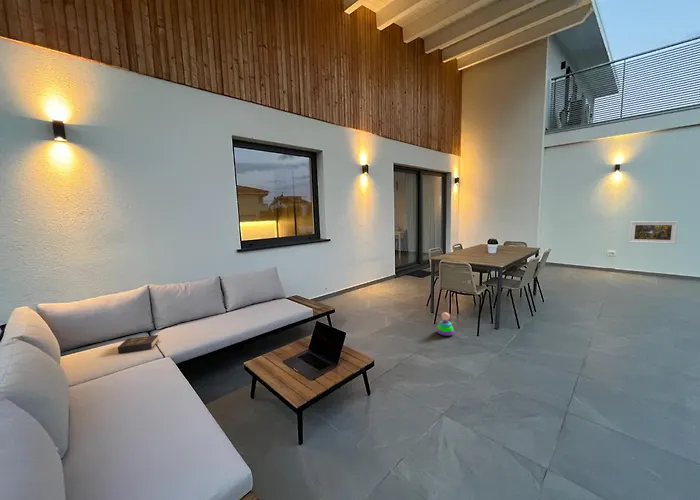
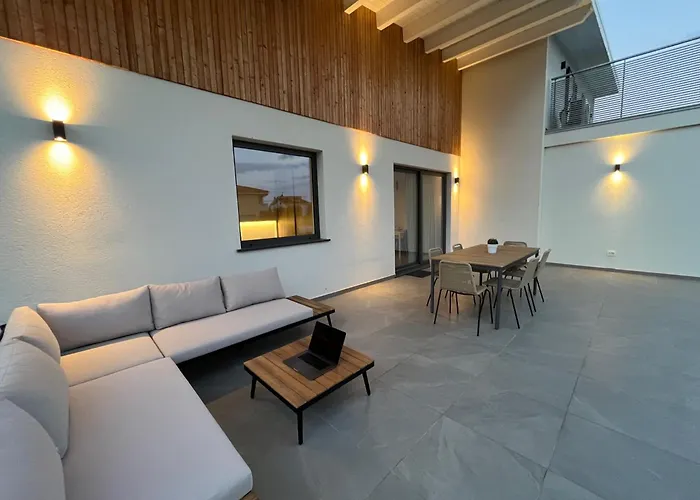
- stacking toy (445, 322)
- hardback book (139, 343)
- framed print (652, 232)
